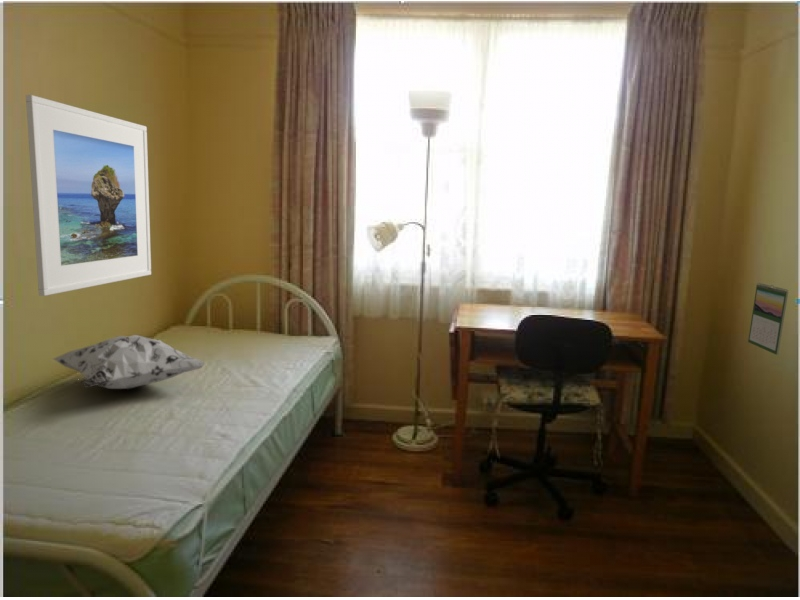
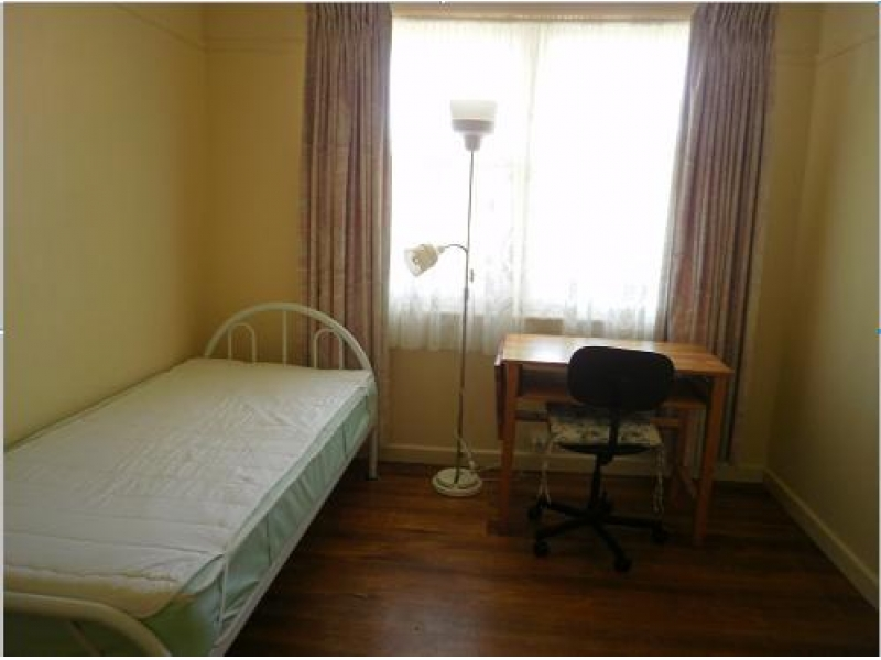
- decorative pillow (129, 362)
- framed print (99, 200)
- calendar (767, 316)
